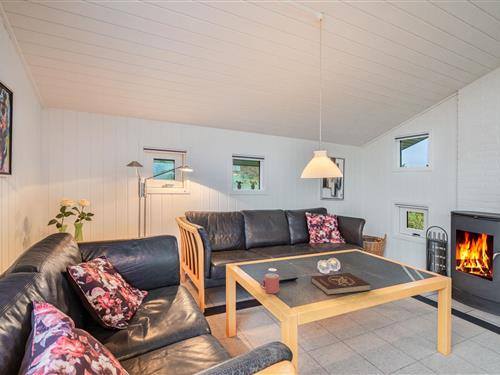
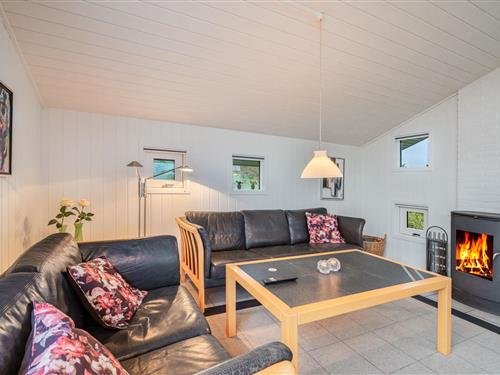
- mug (269, 283)
- book (339, 282)
